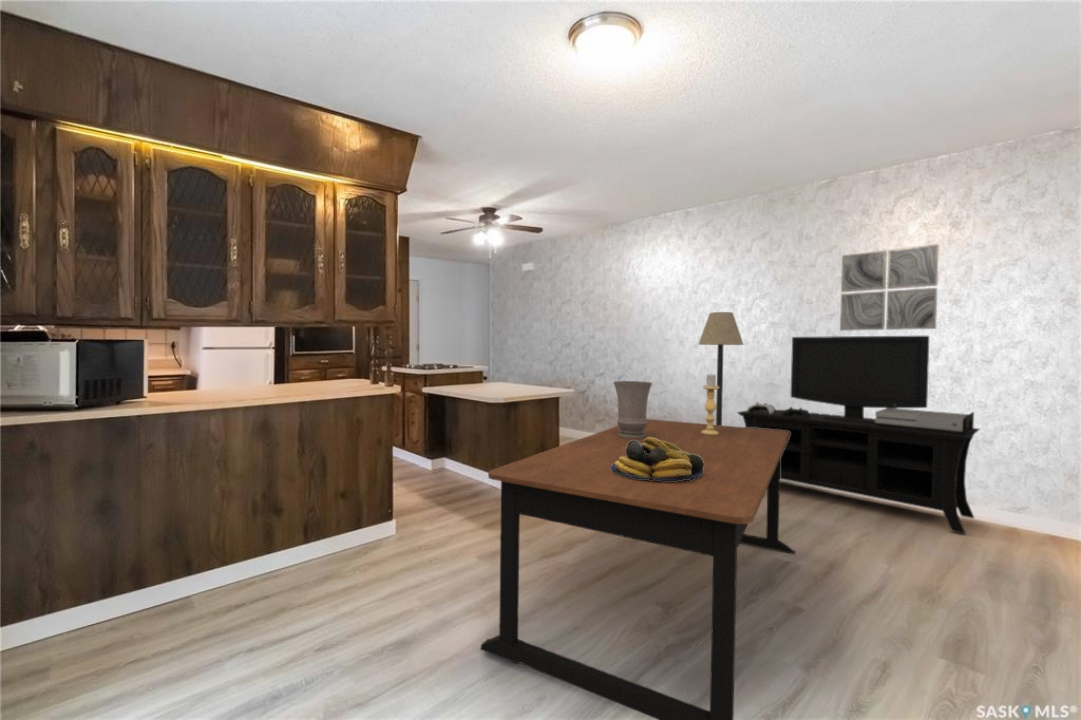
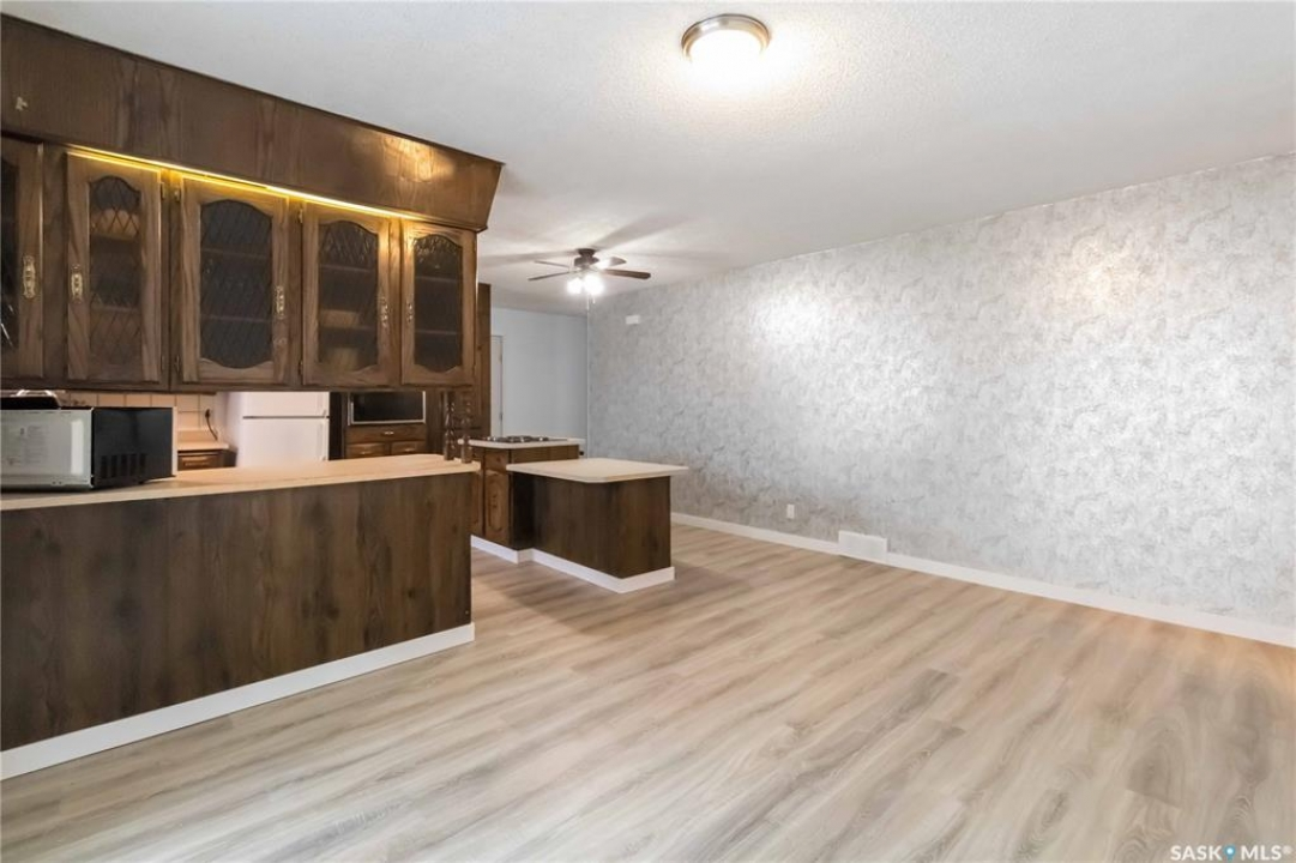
- candle holder (710, 402)
- vase (632, 408)
- fruit bowl (655, 454)
- floor lamp (719, 393)
- media console (846, 418)
- dining table (669, 521)
- wall art (887, 291)
